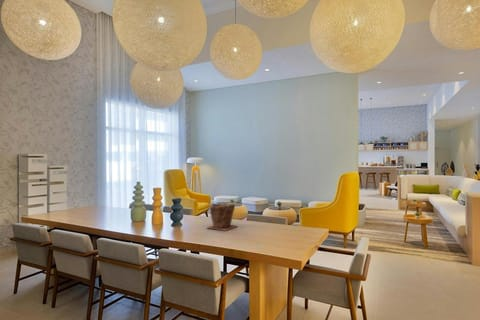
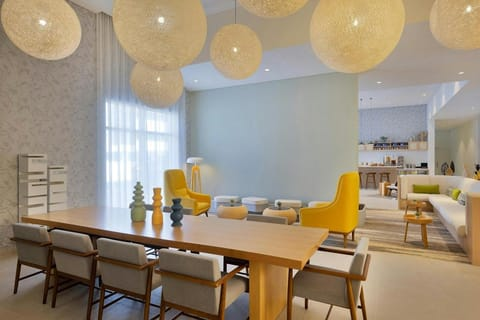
- plant pot (222, 215)
